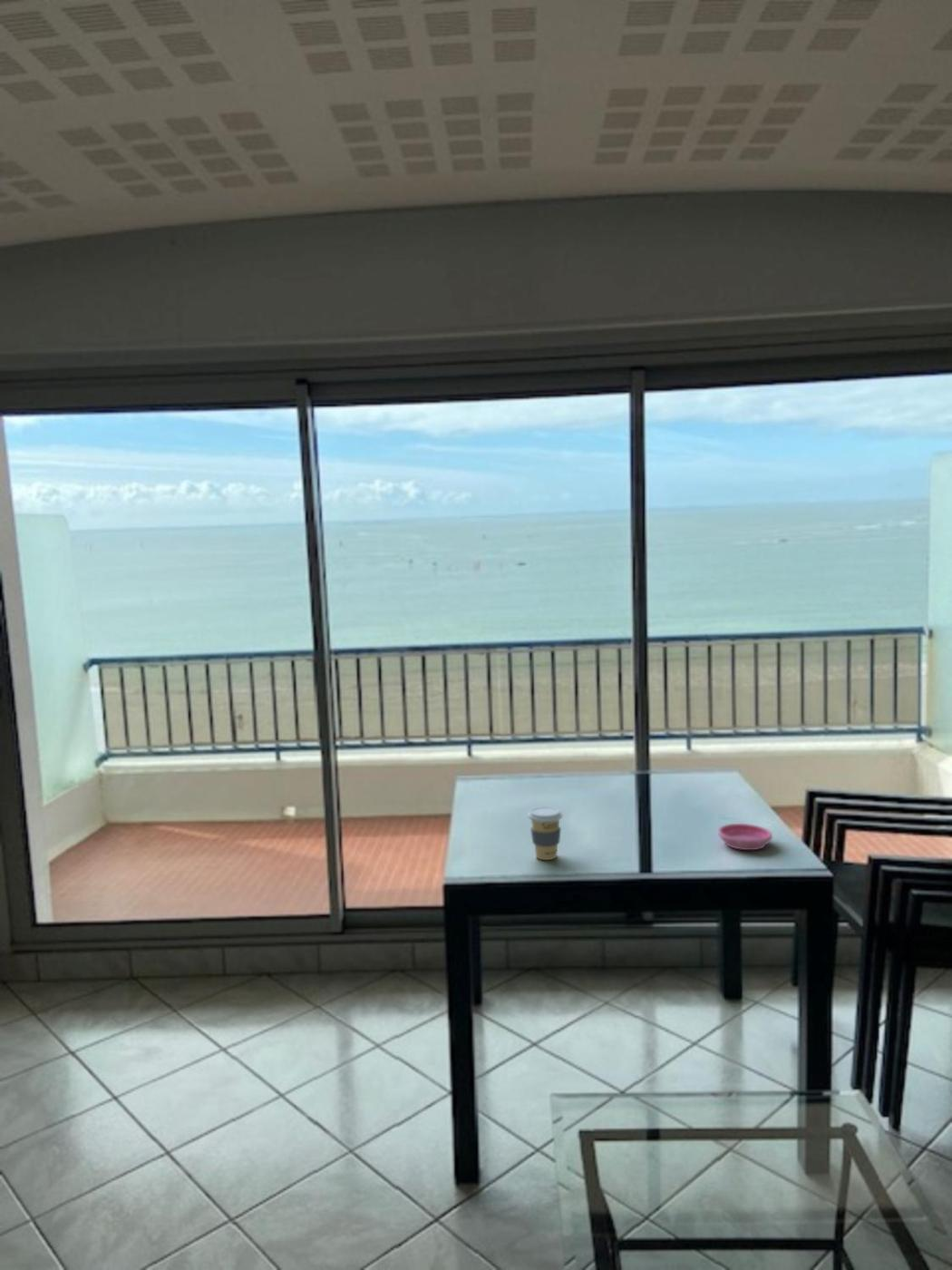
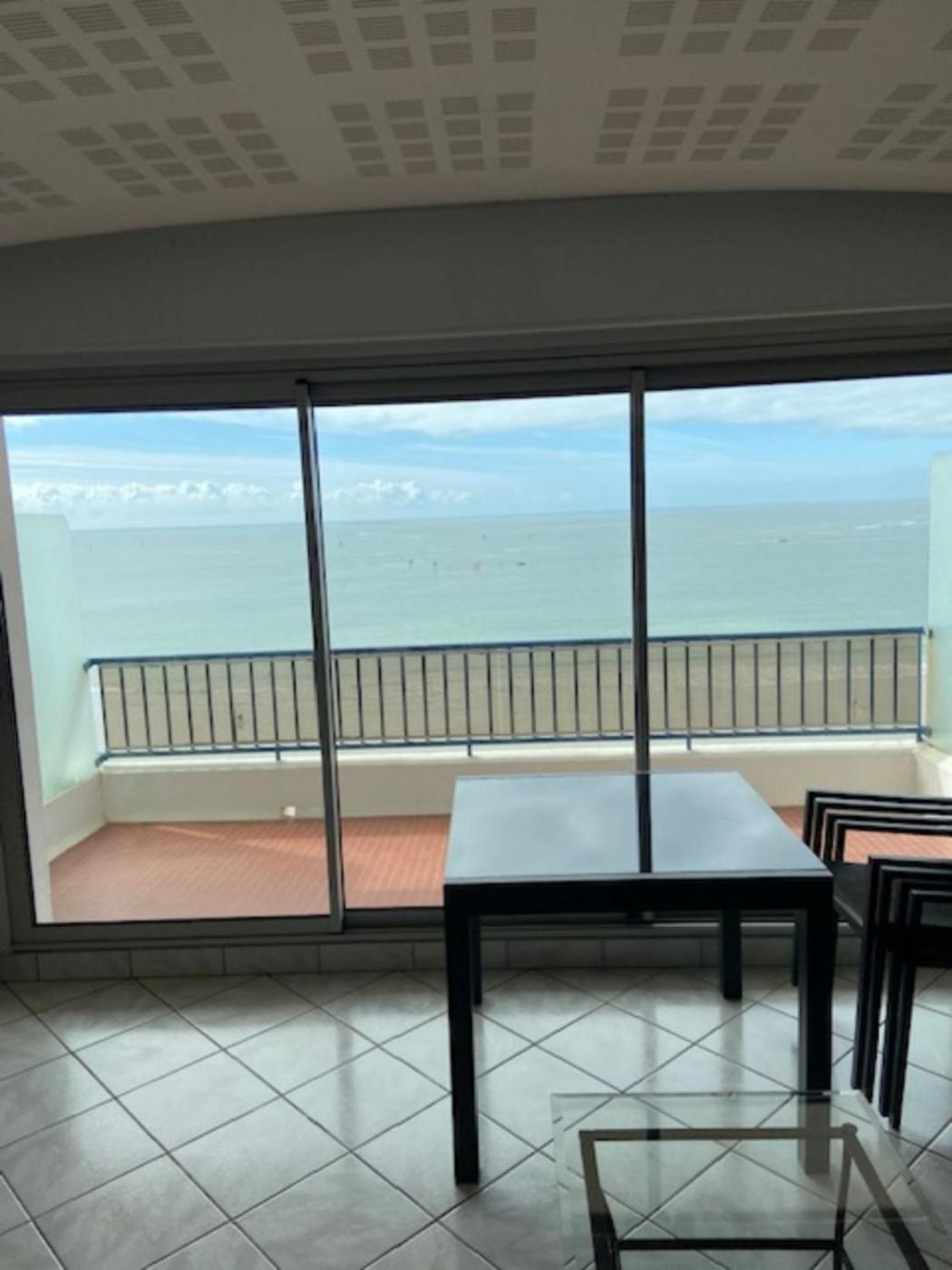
- coffee cup (545, 834)
- saucer (744, 837)
